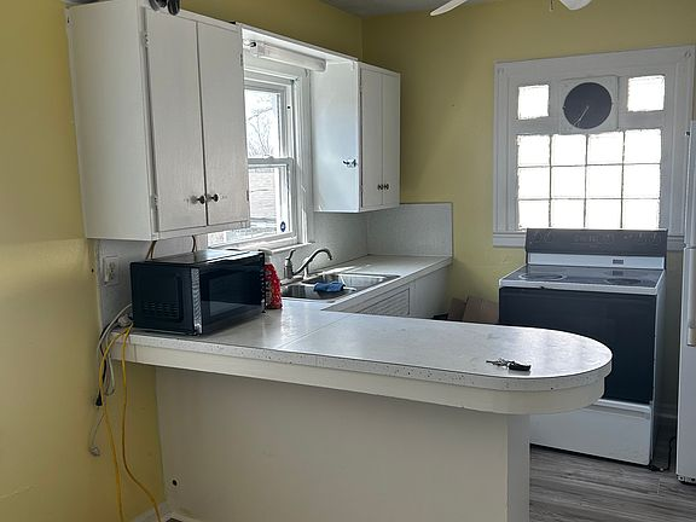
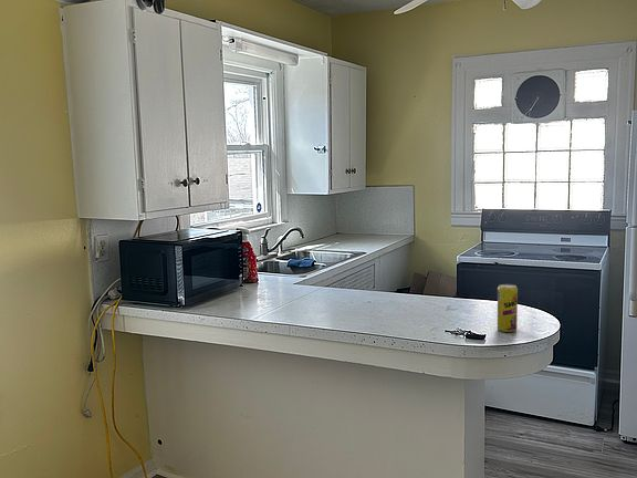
+ beverage can (507, 308)
